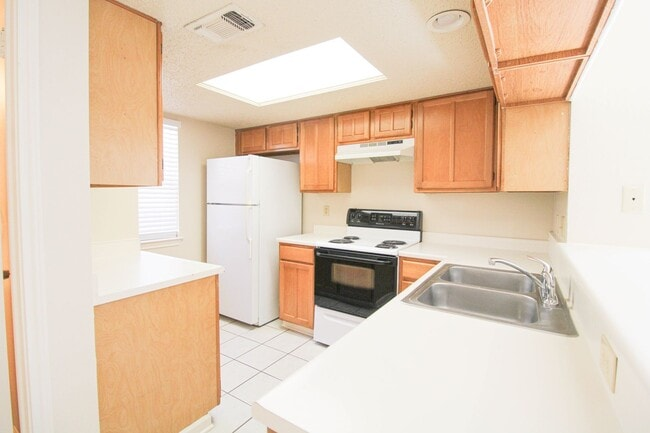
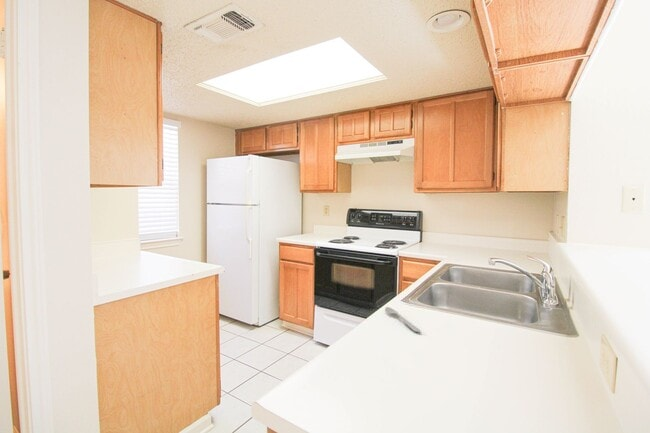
+ spoon (401, 318)
